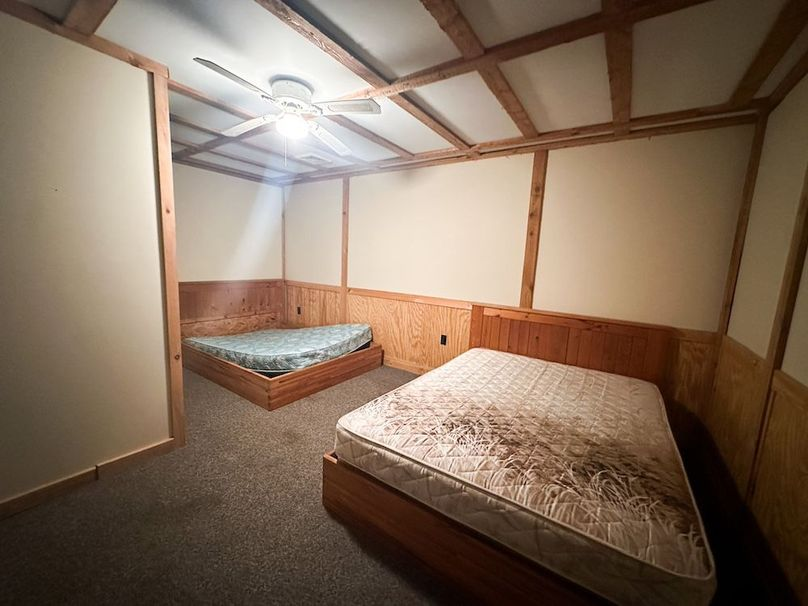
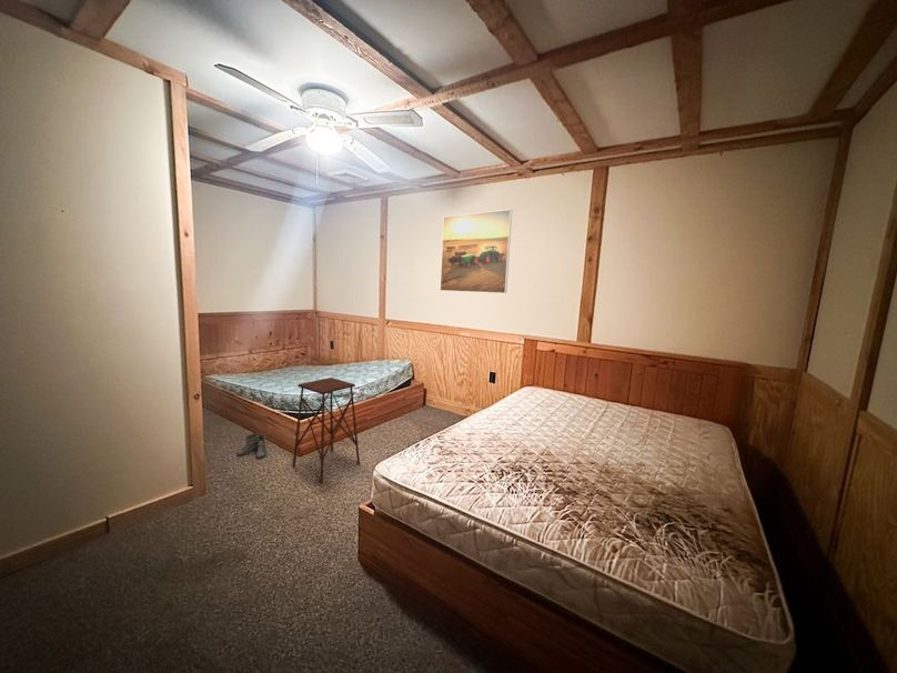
+ side table (325, 426)
+ boots (253, 444)
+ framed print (473, 253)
